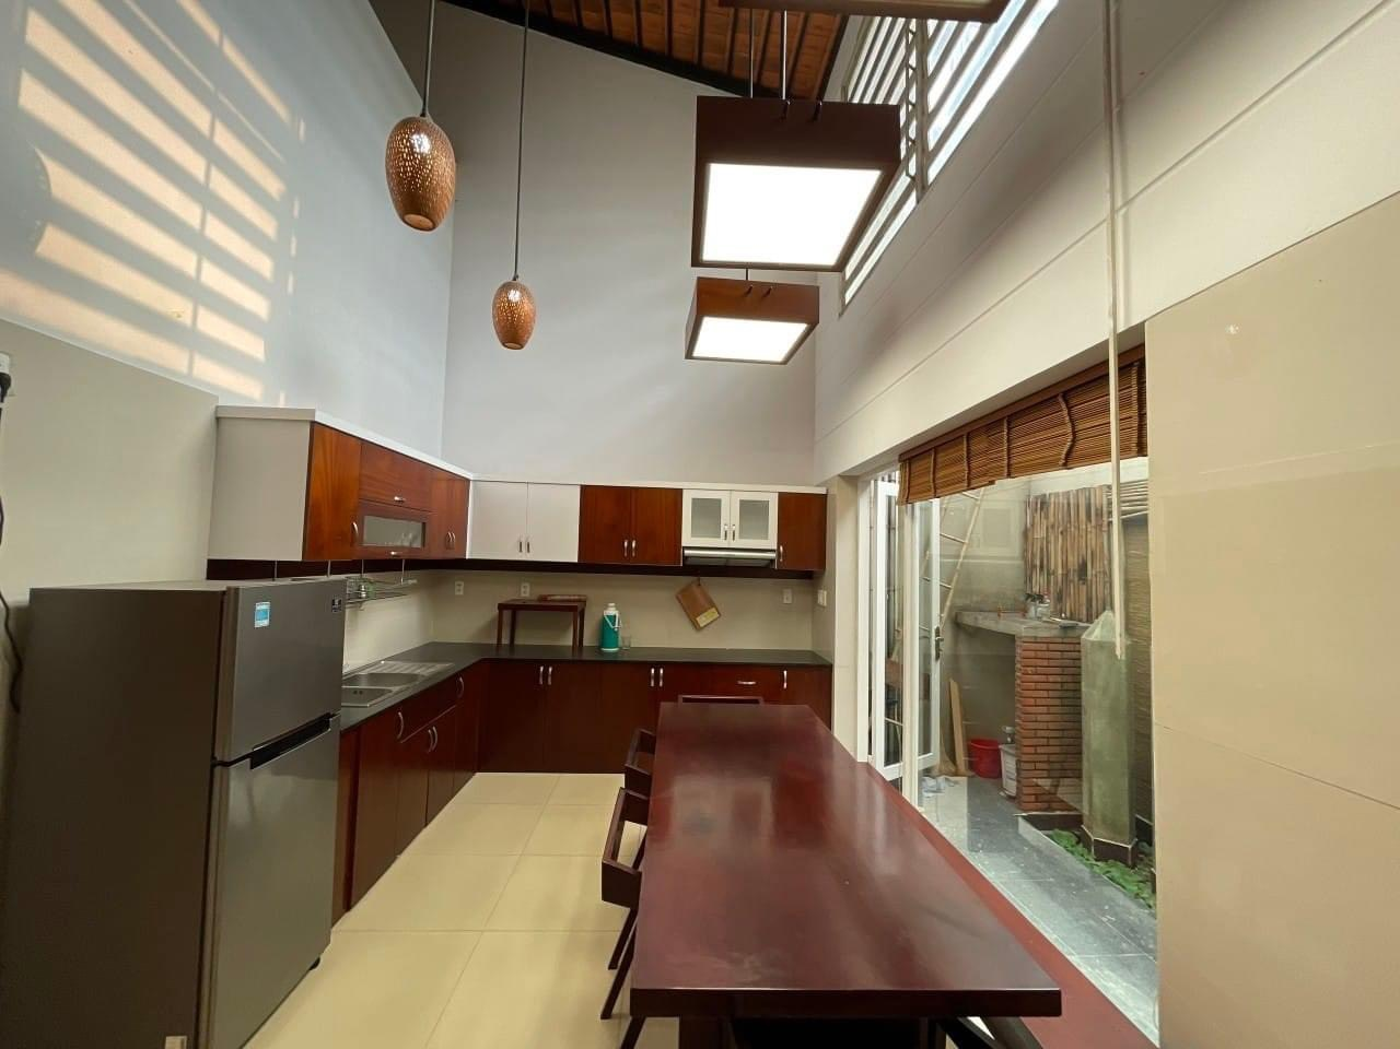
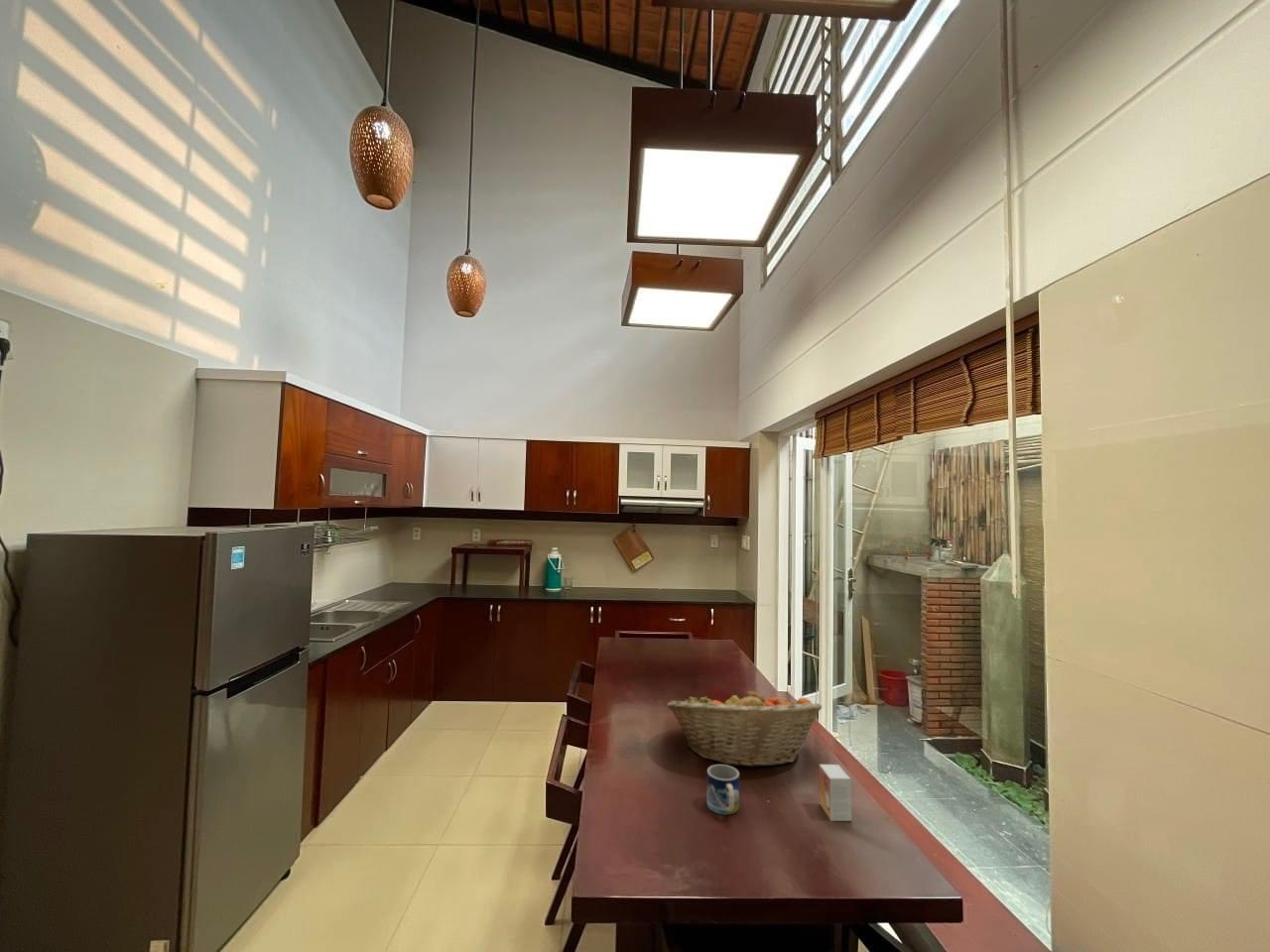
+ fruit basket (742, 717)
+ mug (724, 791)
+ small box (834, 791)
